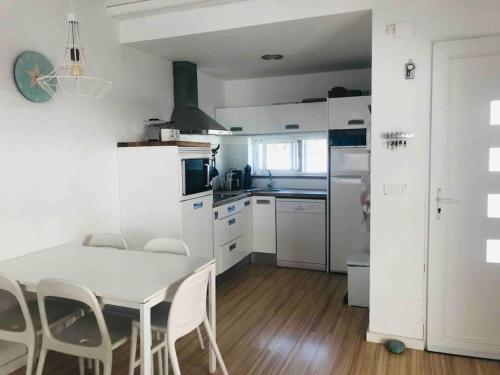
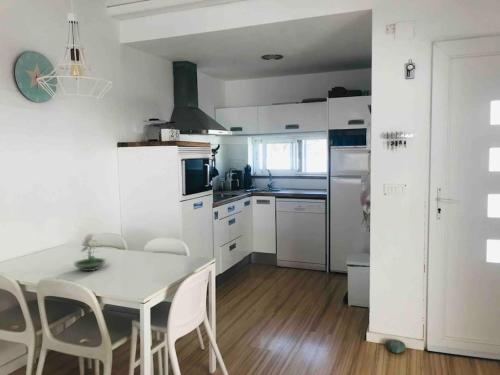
+ terrarium (89, 245)
